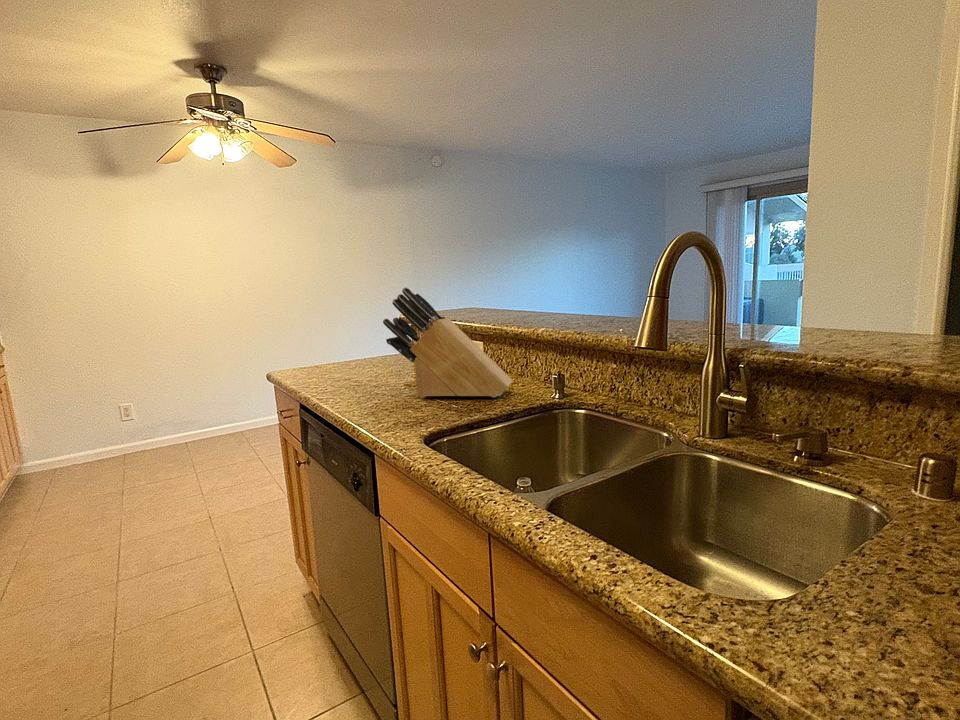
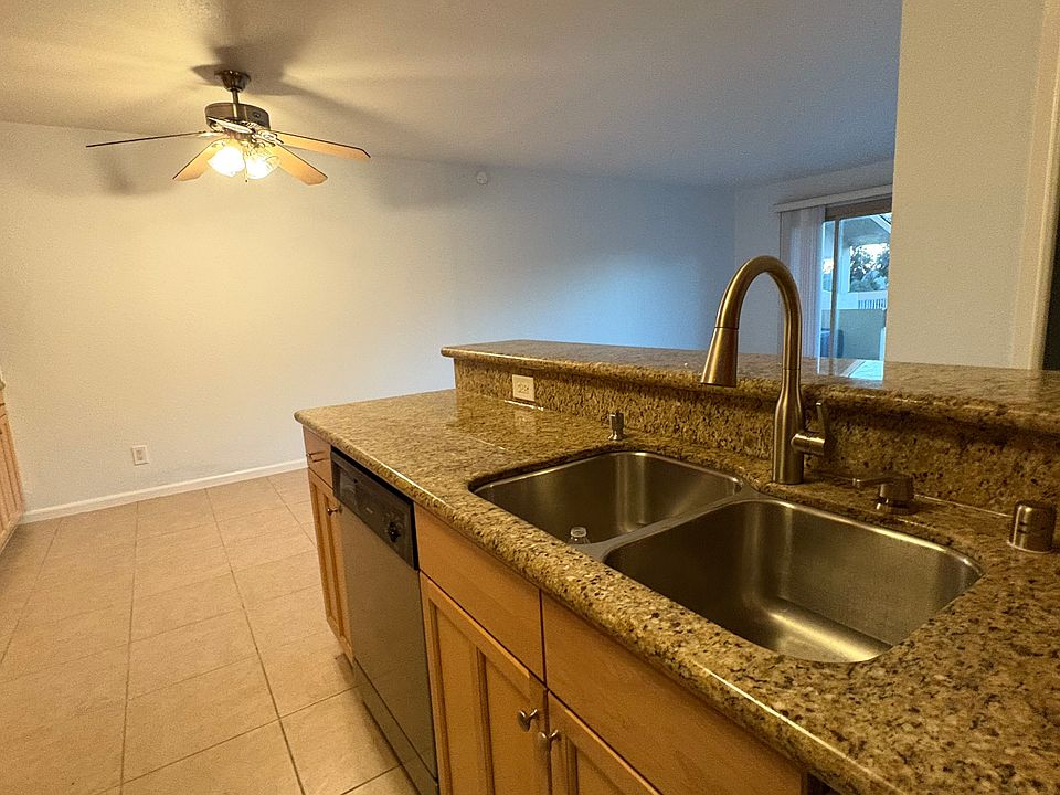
- knife block (447, 340)
